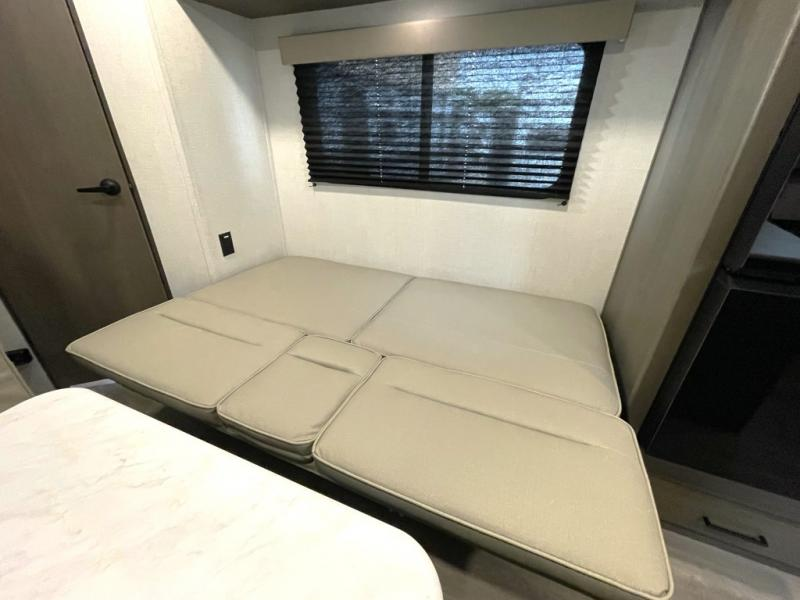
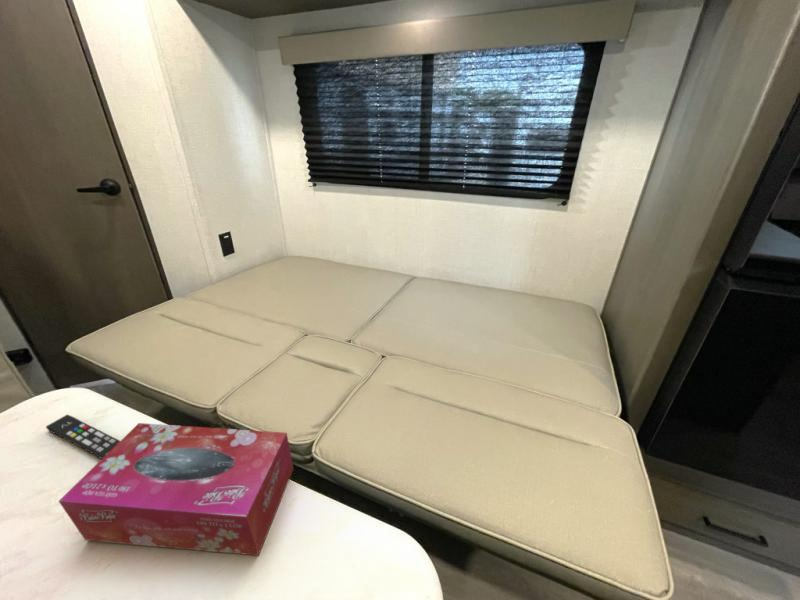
+ remote control (87, 437)
+ tissue box (192, 482)
